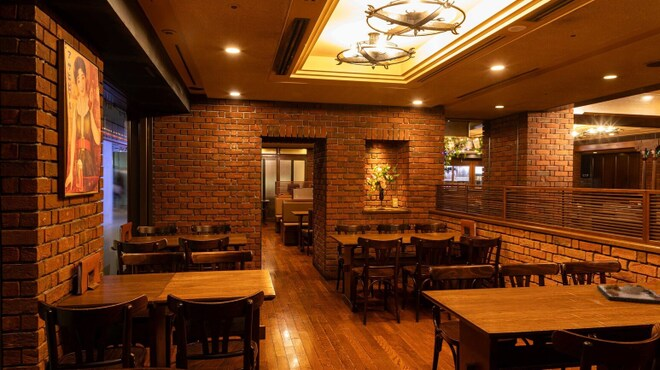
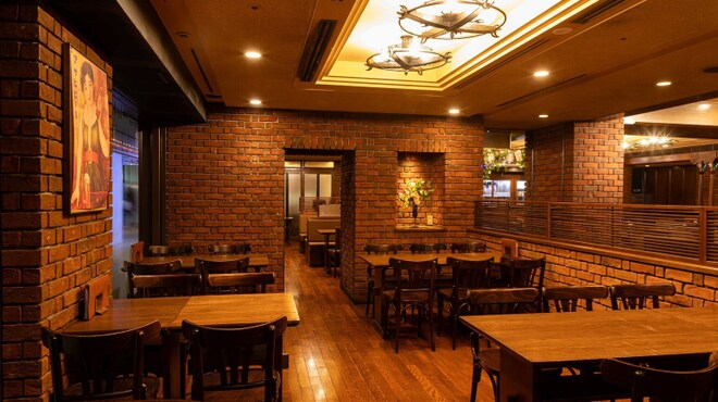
- dinner plate (630, 290)
